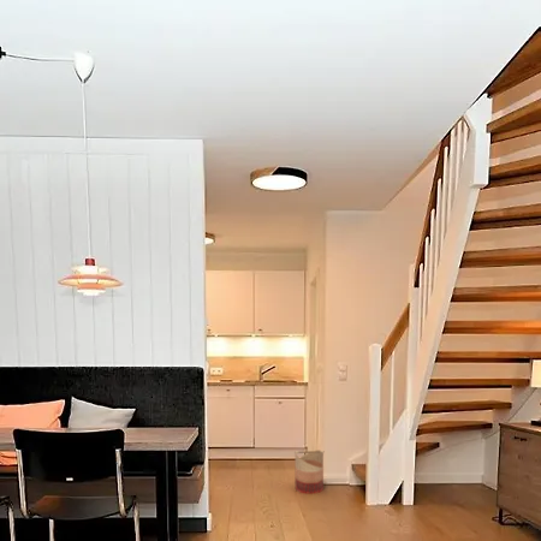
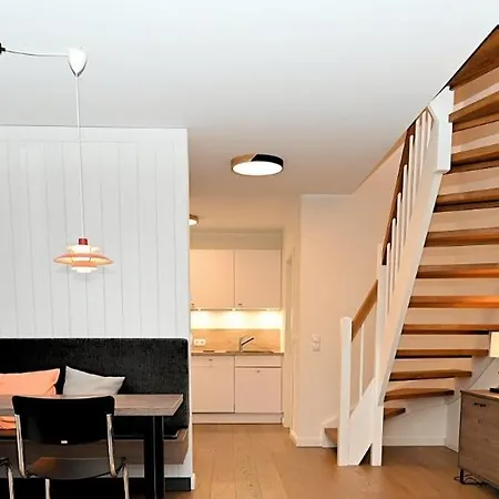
- basket (309, 469)
